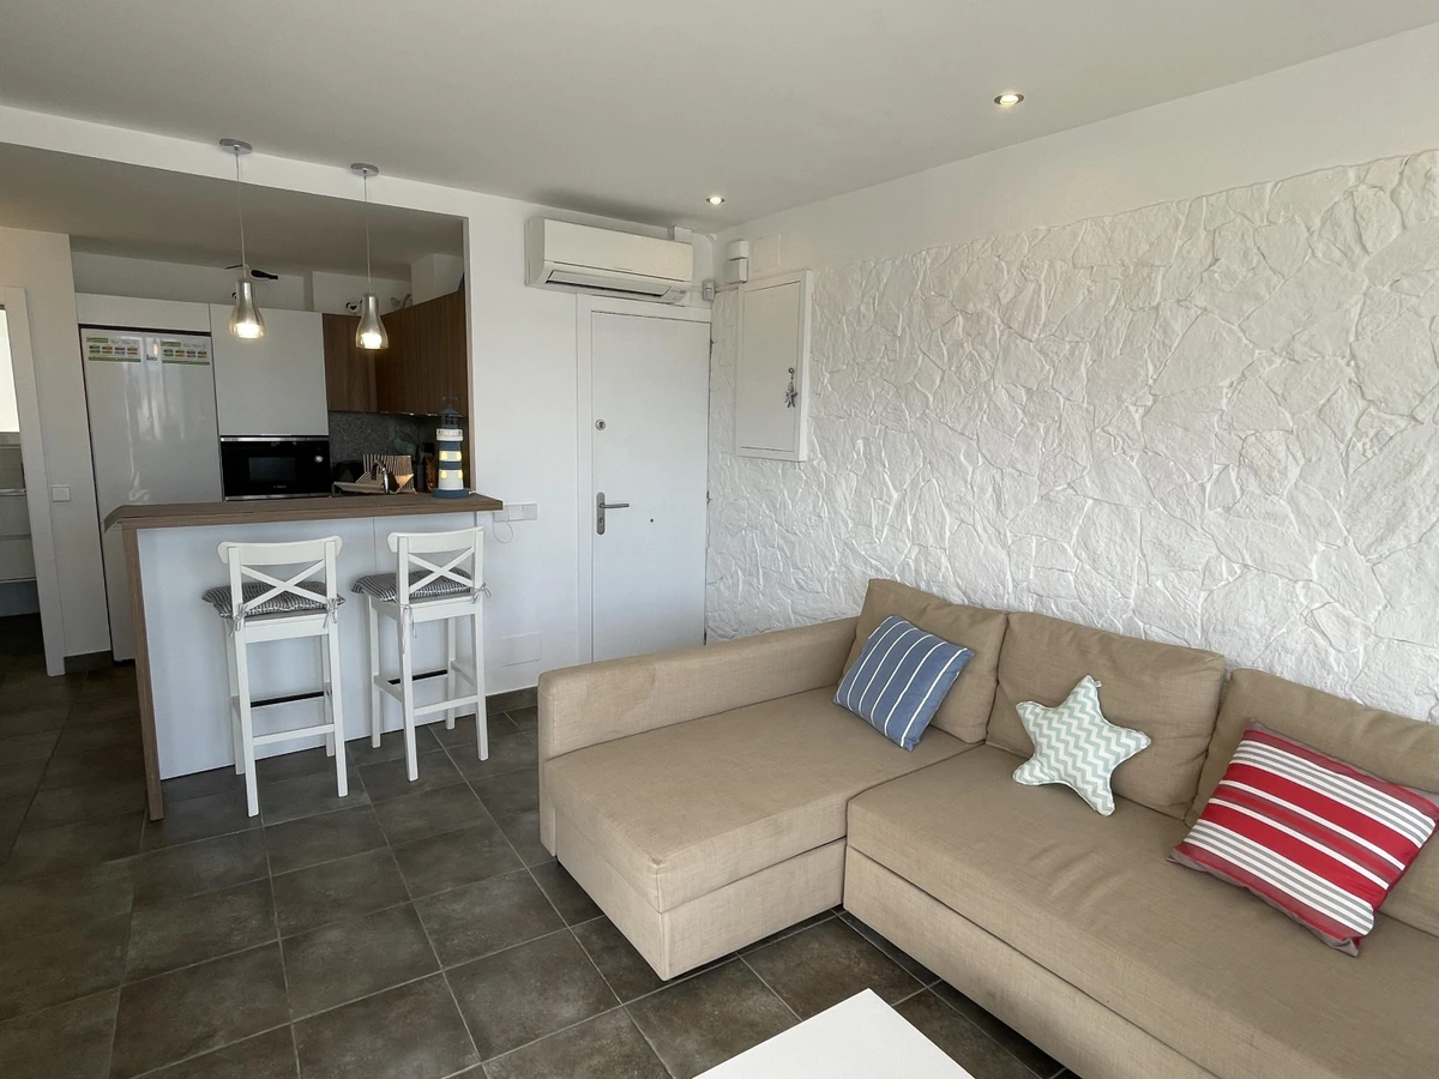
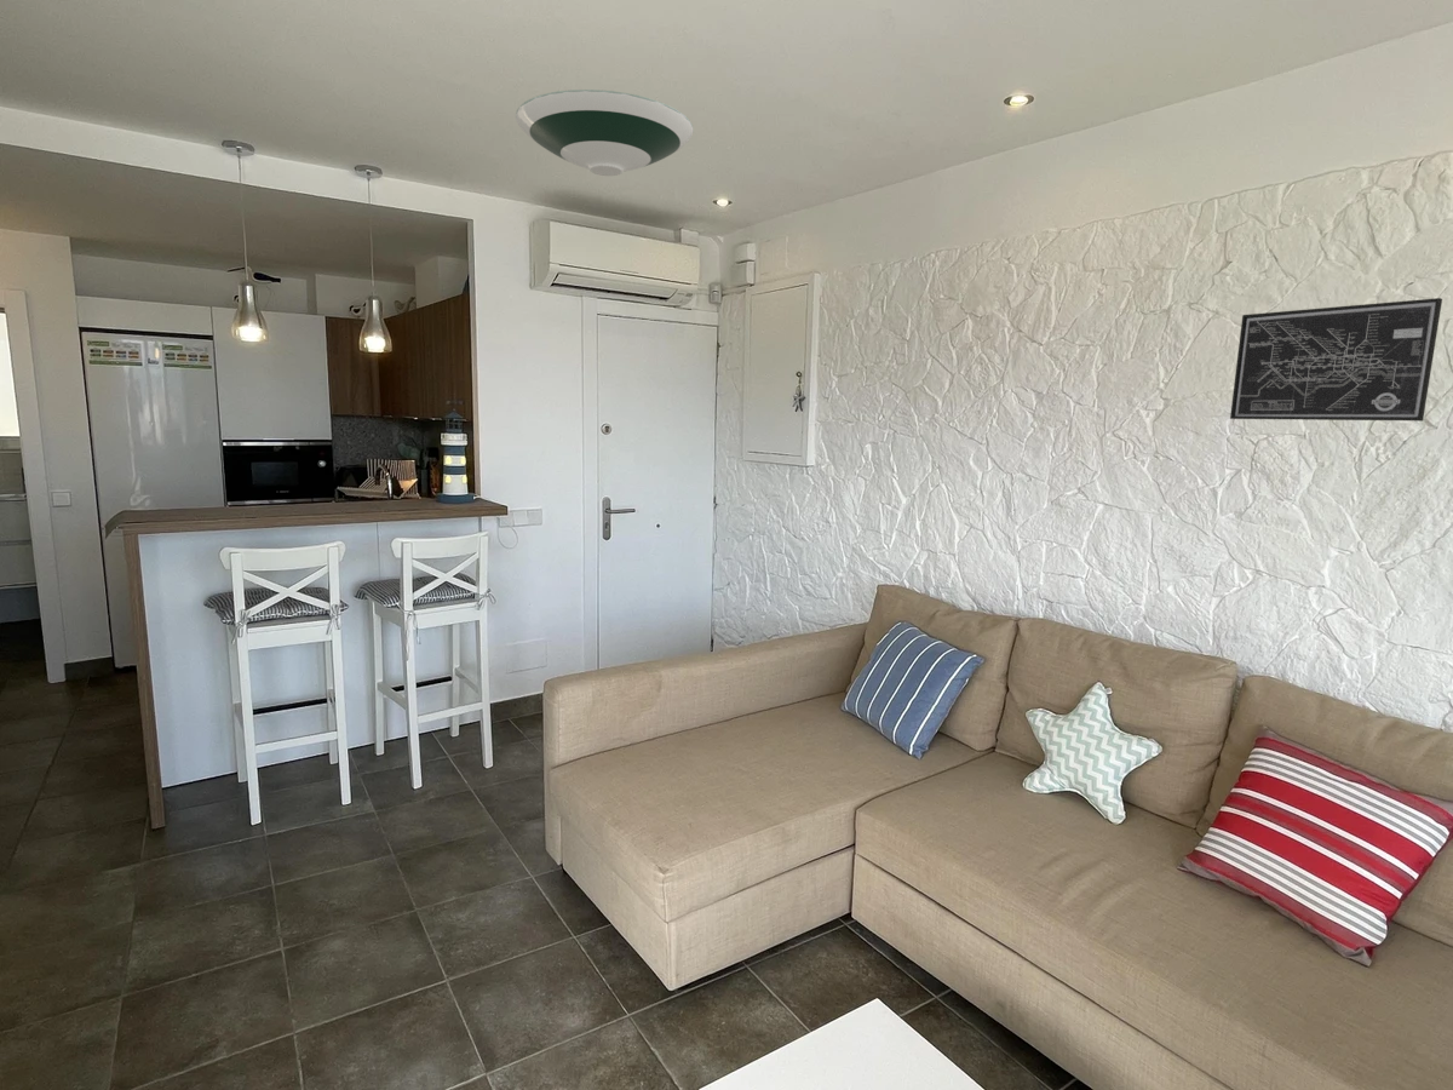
+ wall art (1326, 363)
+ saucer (605, 149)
